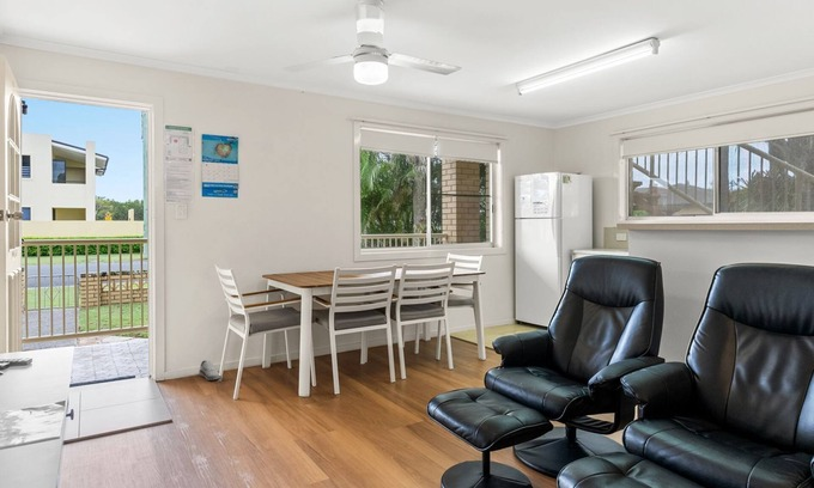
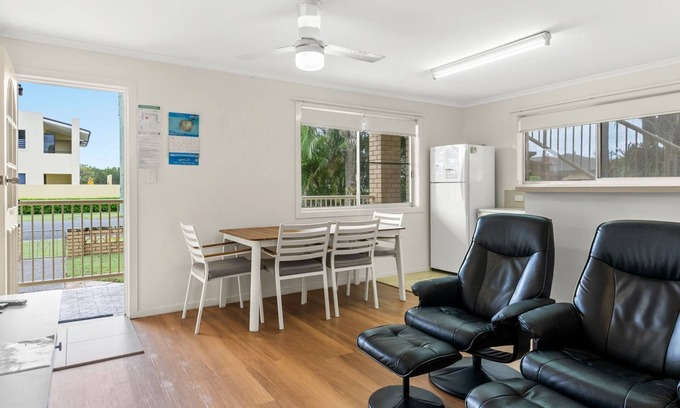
- shoe (209, 368)
